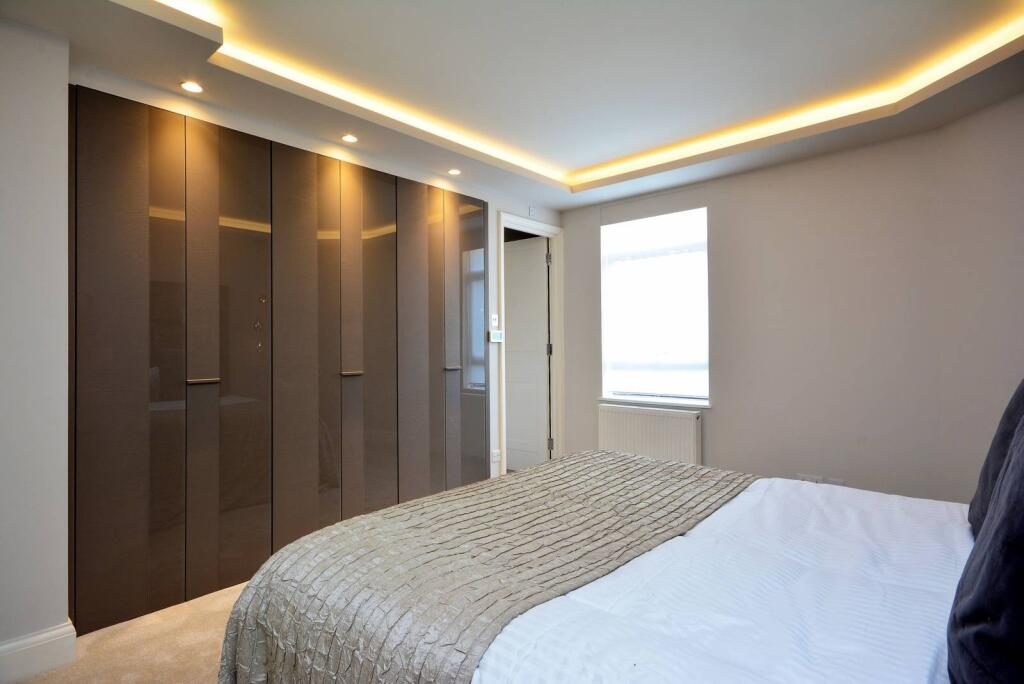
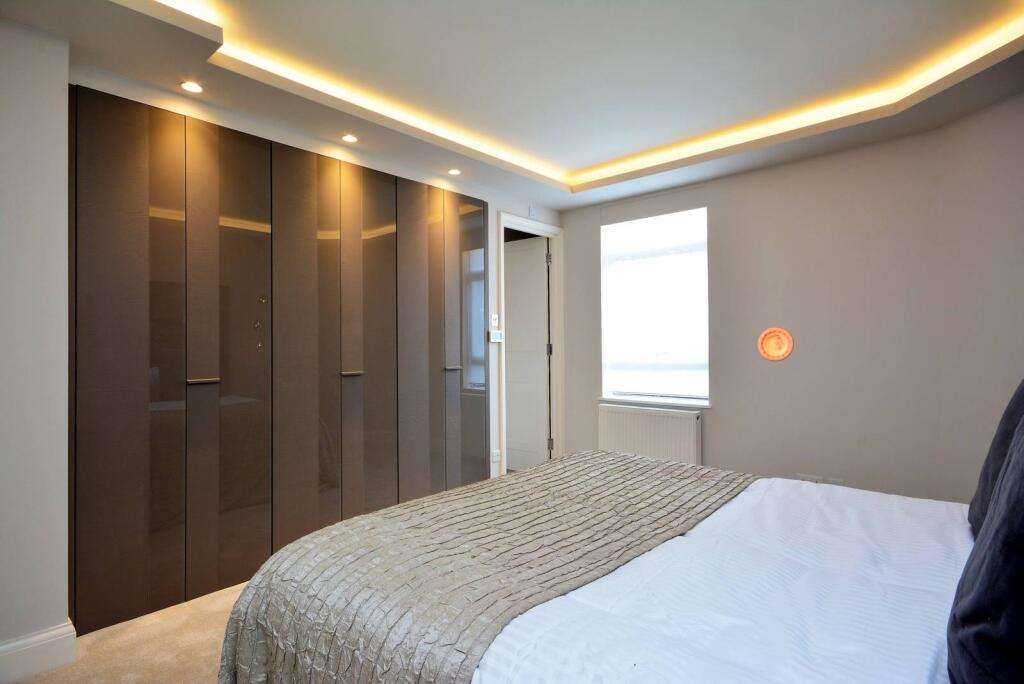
+ decorative plate (775, 344)
